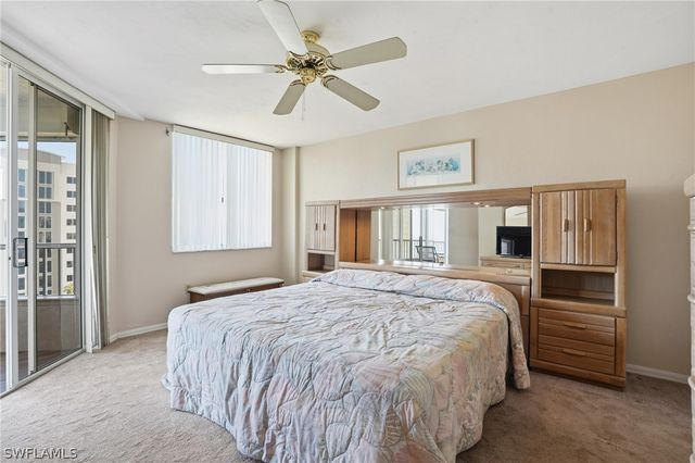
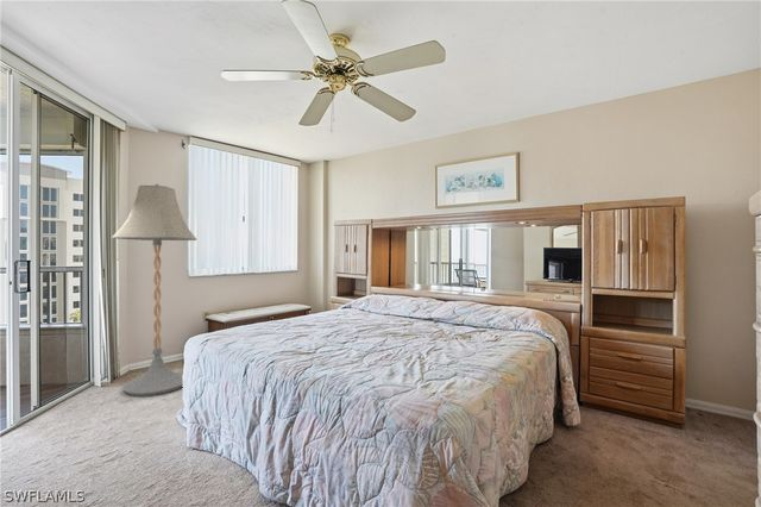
+ floor lamp (157, 284)
